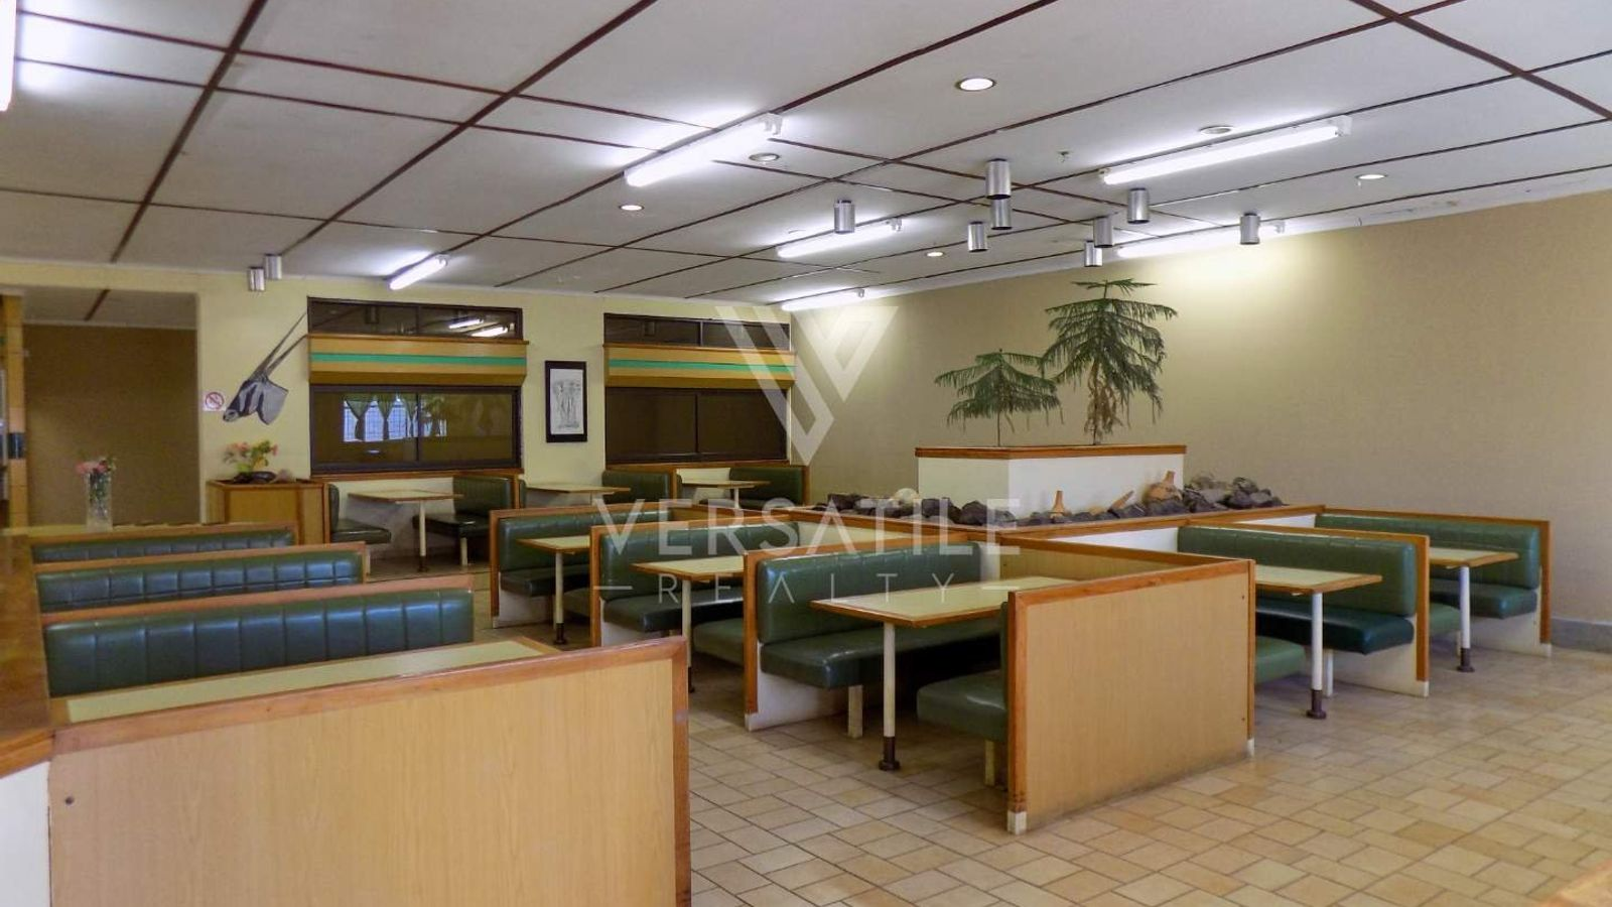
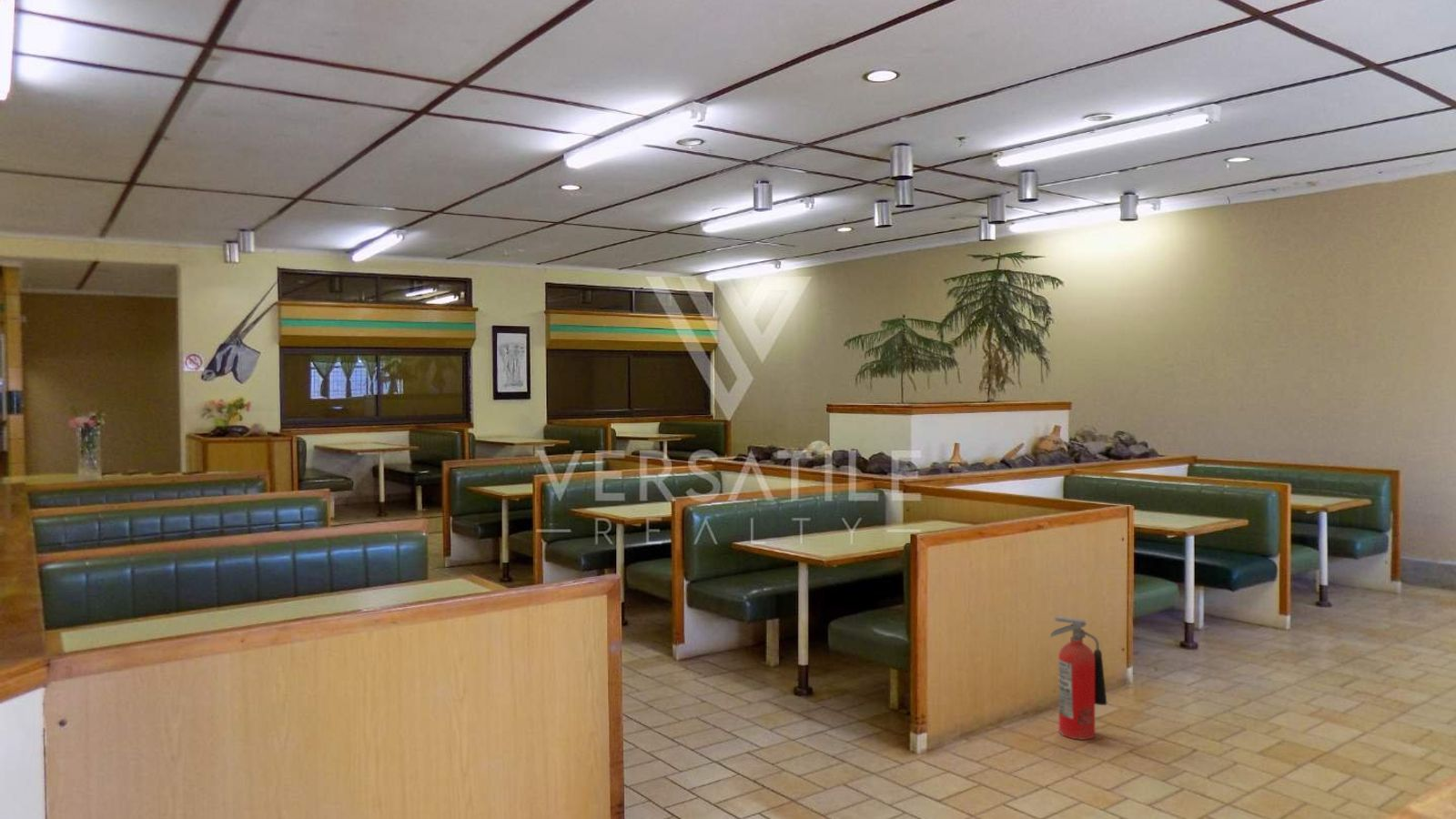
+ fire extinguisher (1078, 675)
